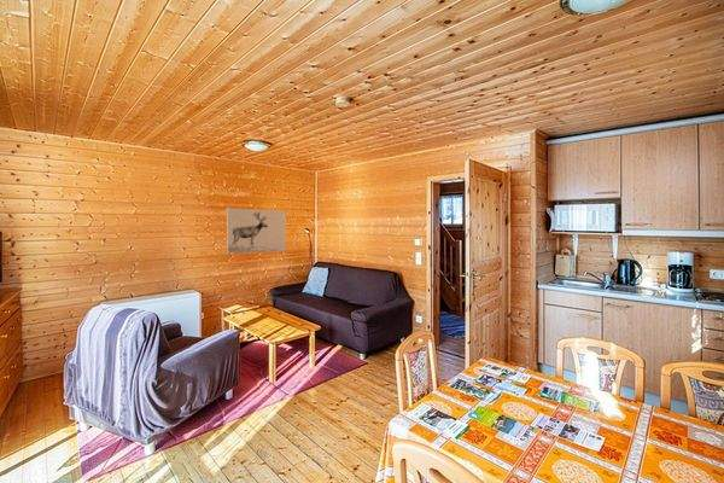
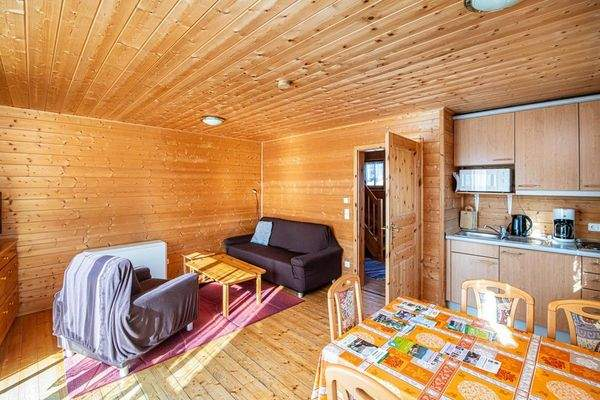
- wall art (257, 231)
